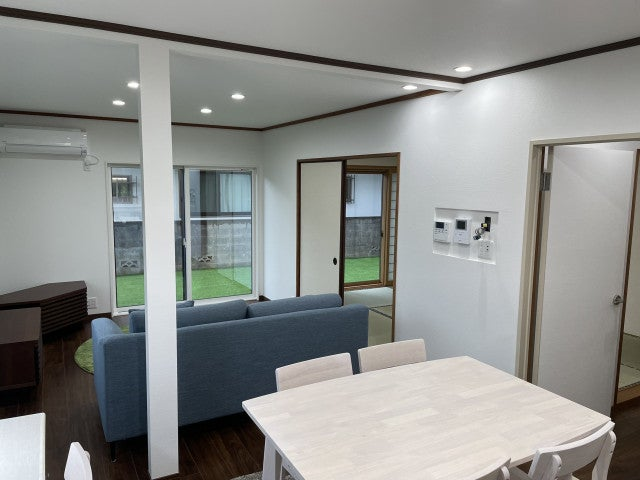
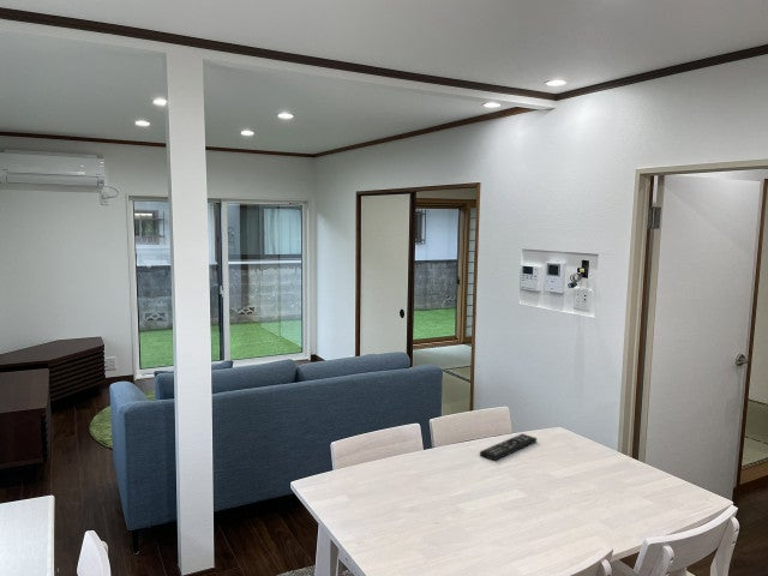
+ remote control (509, 445)
